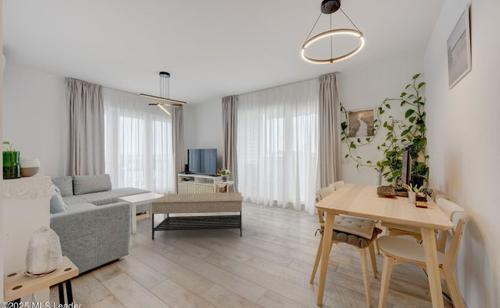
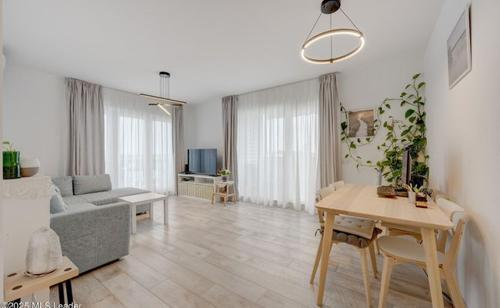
- coffee table (201, 212)
